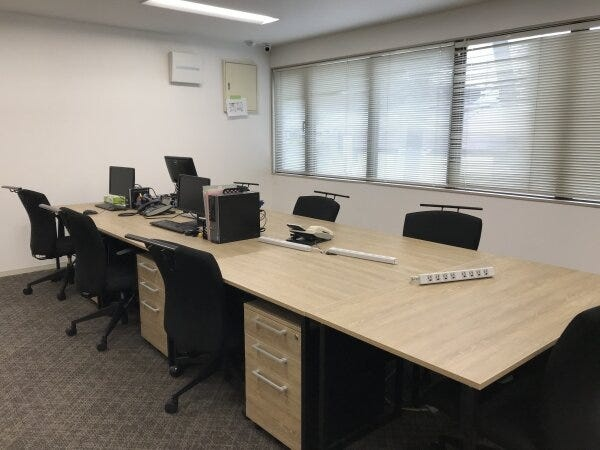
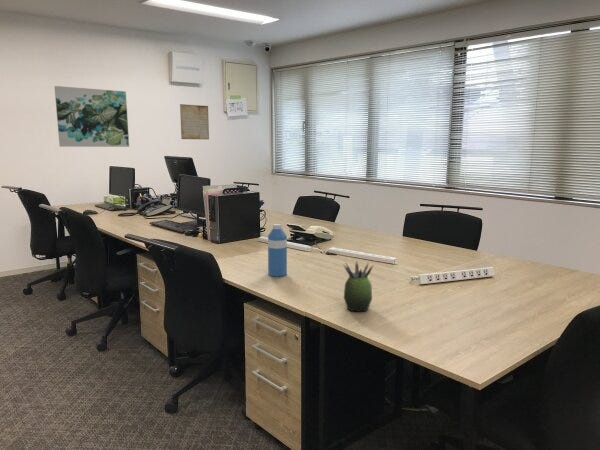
+ periodic table (194, 122)
+ wall art (93, 118)
+ water bottle (277, 249)
+ succulent plant (358, 286)
